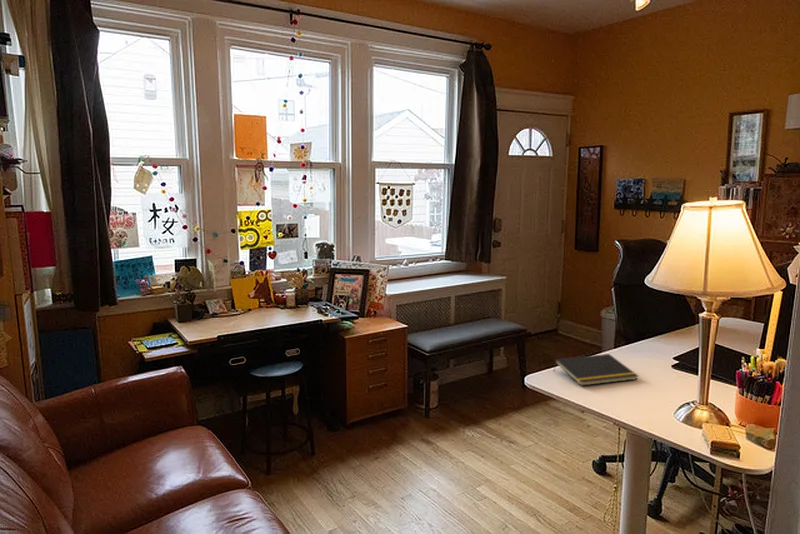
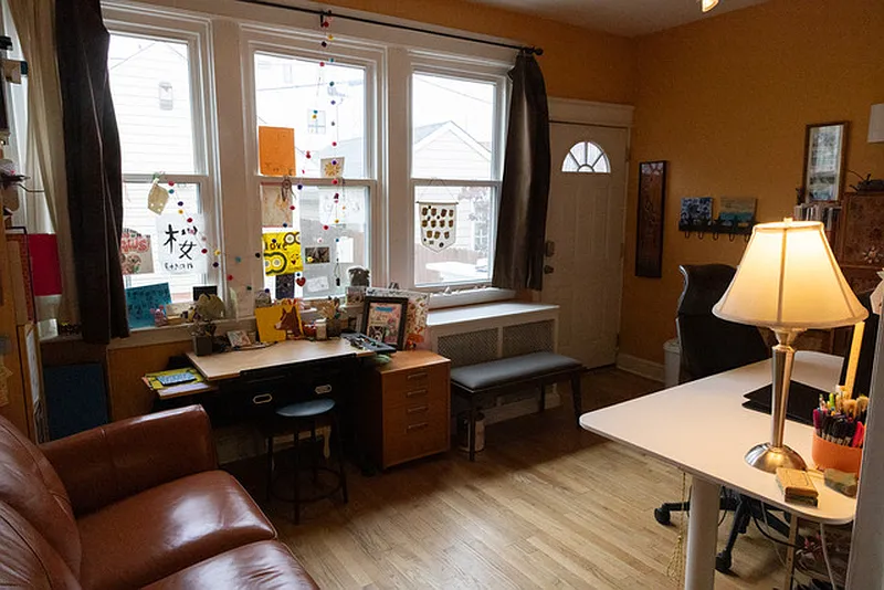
- notepad (595, 368)
